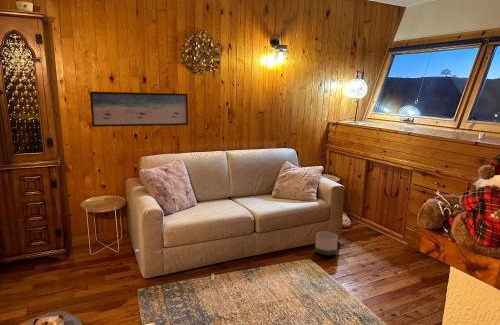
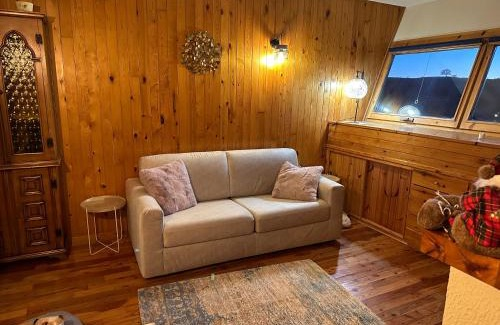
- wall art (142, 109)
- planter (326, 244)
